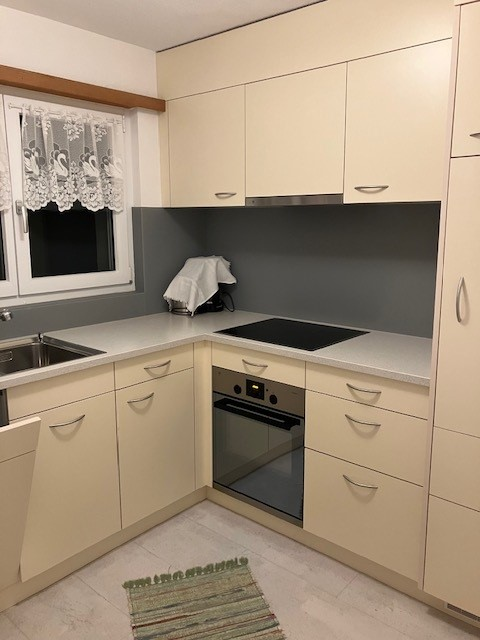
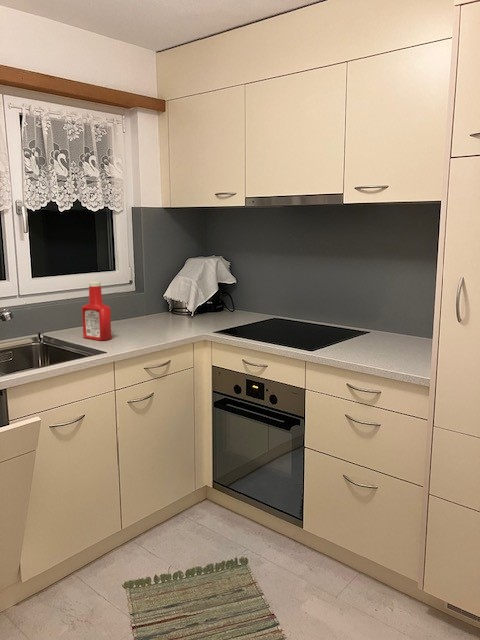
+ soap bottle (96, 310)
